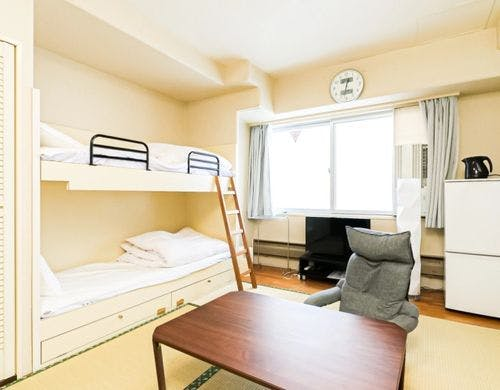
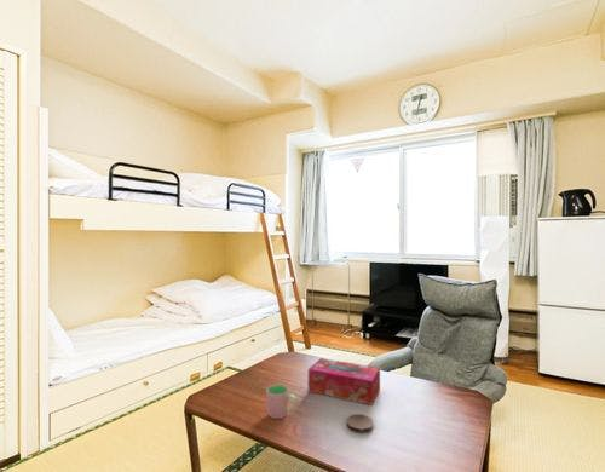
+ tissue box (344, 379)
+ cup (281, 402)
+ coaster (359, 422)
